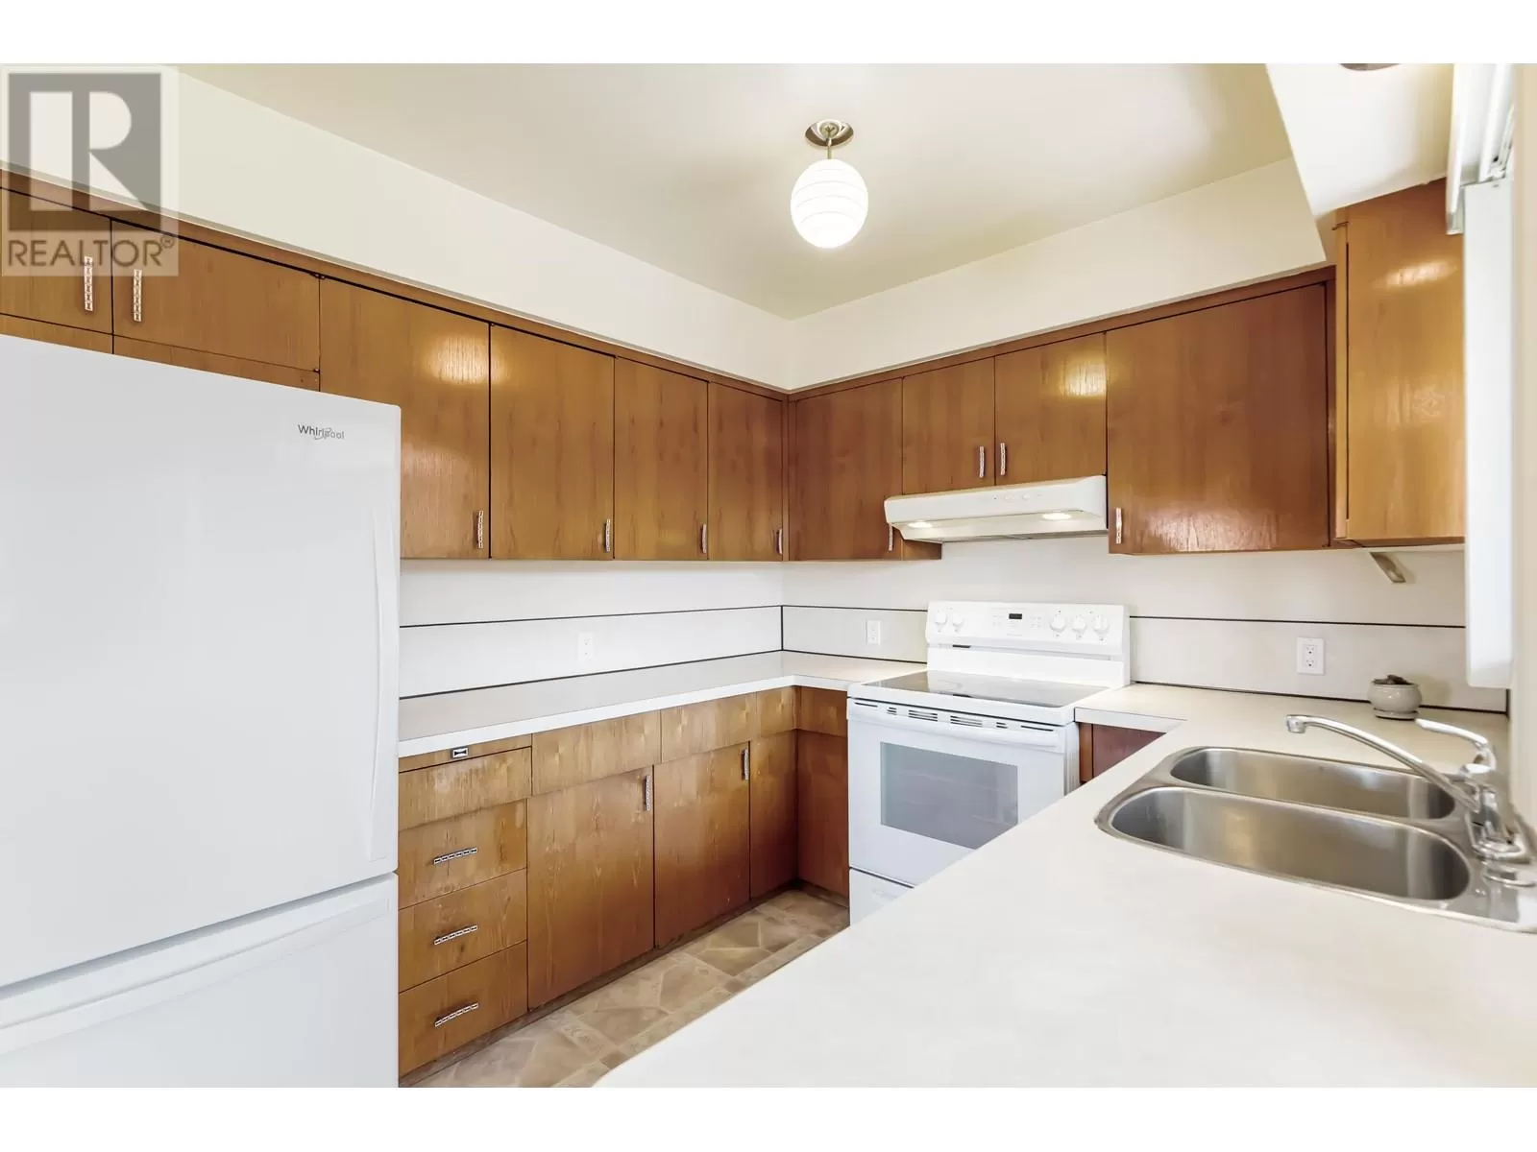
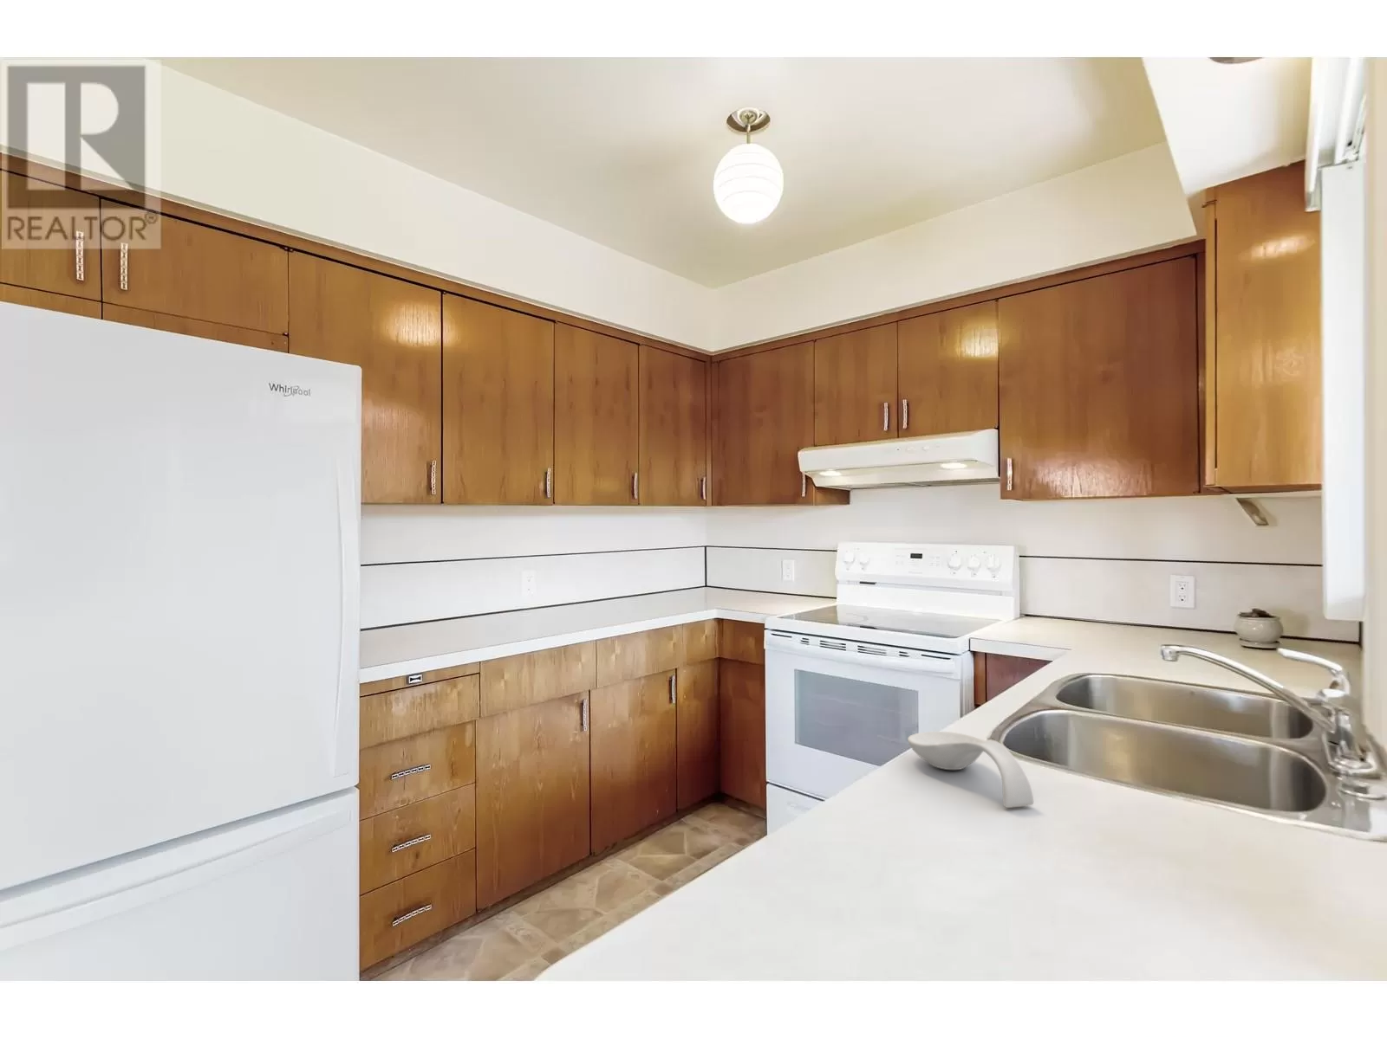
+ spoon rest (968, 753)
